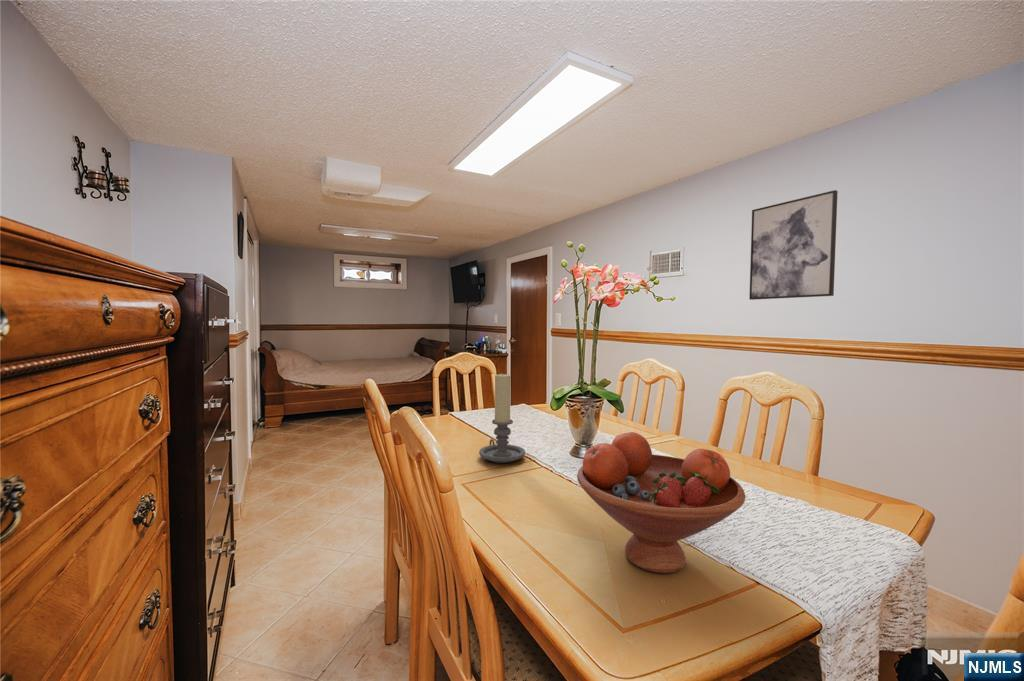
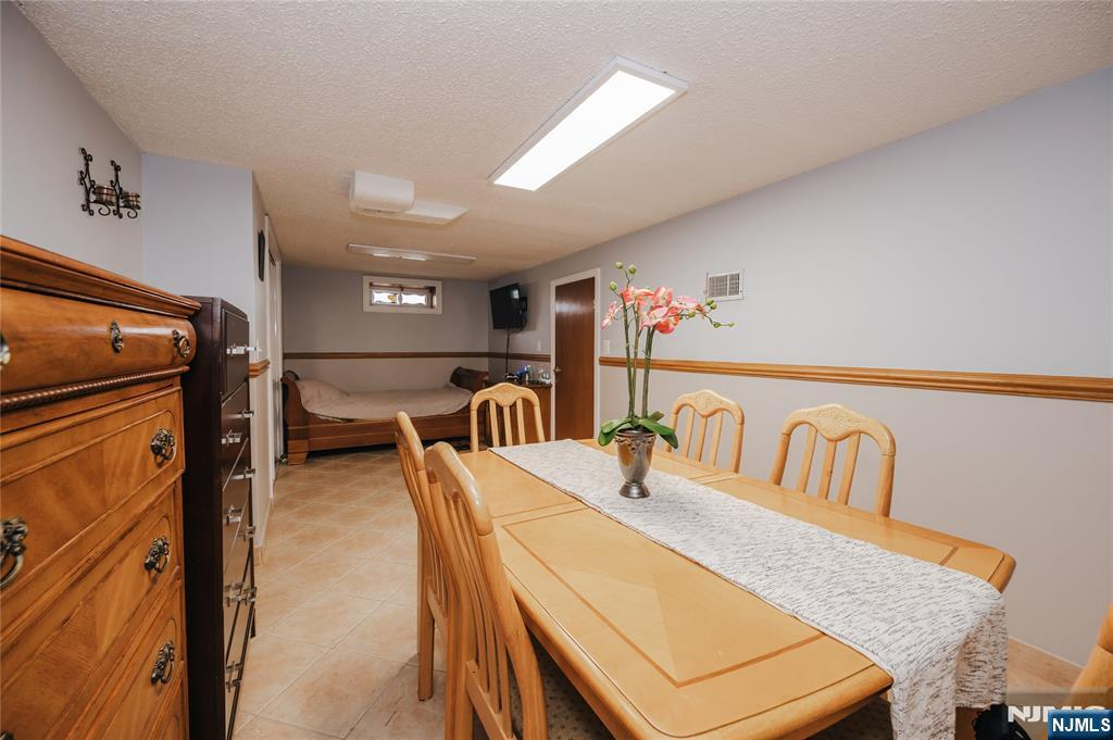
- wall art (789, 249)
- candle holder (500, 415)
- fruit bowl (655, 502)
